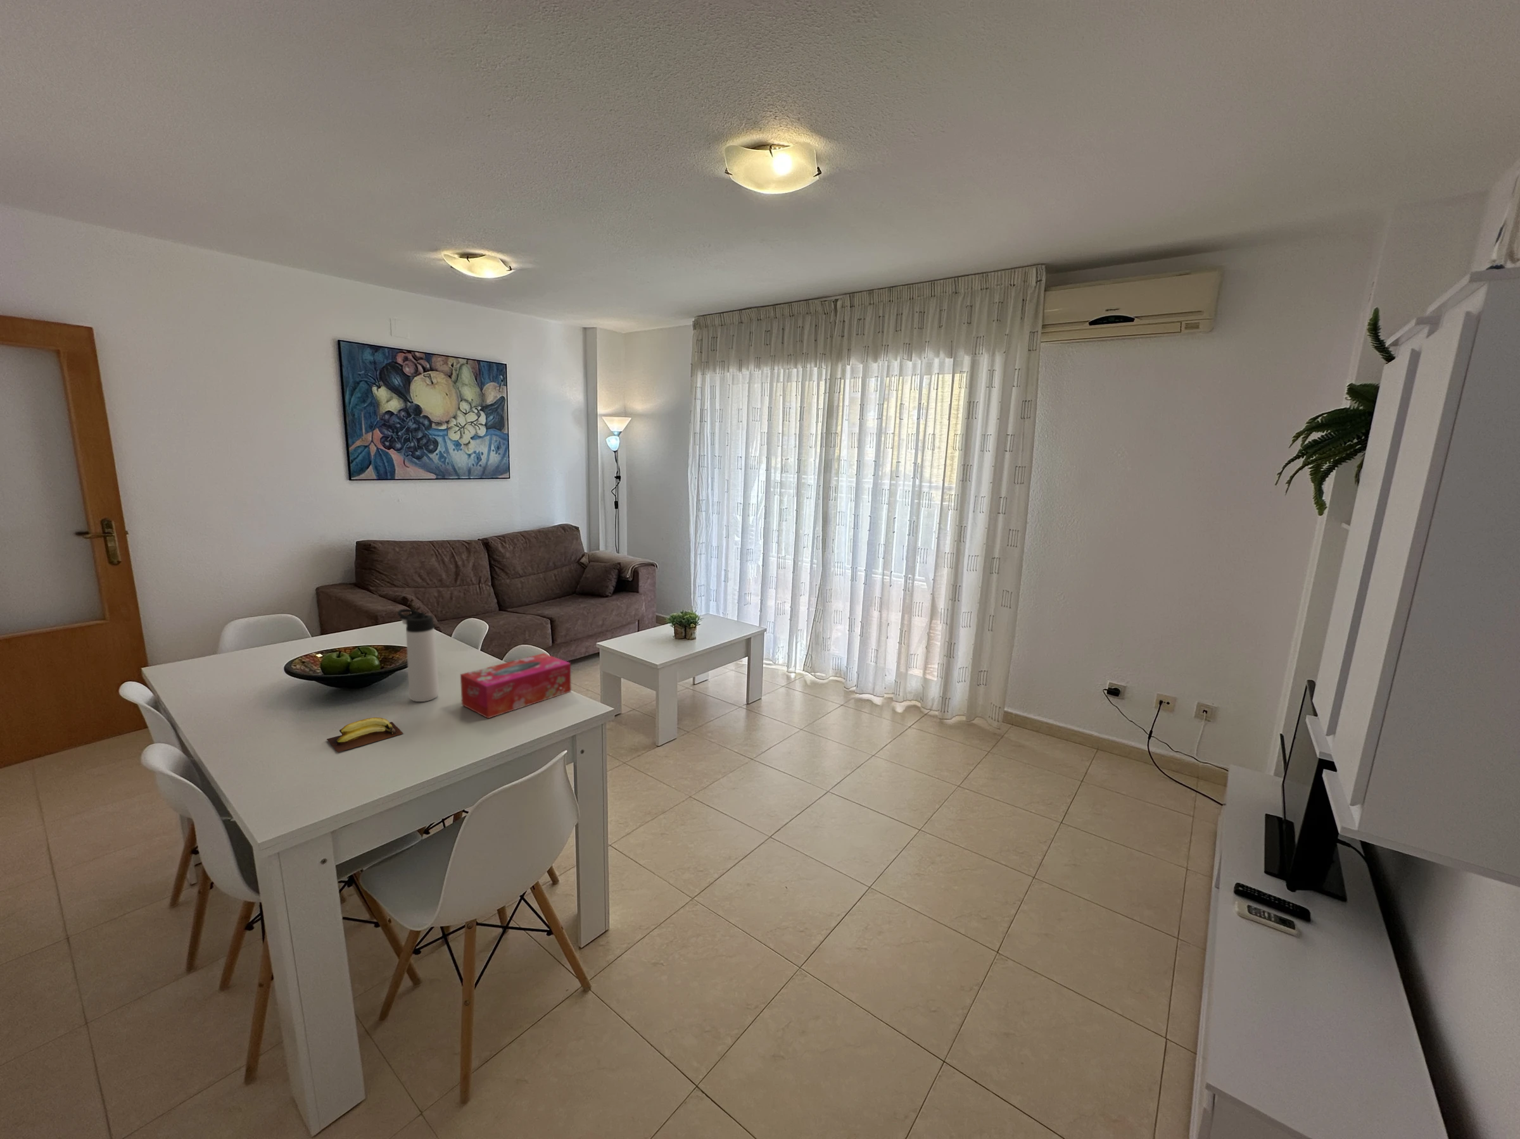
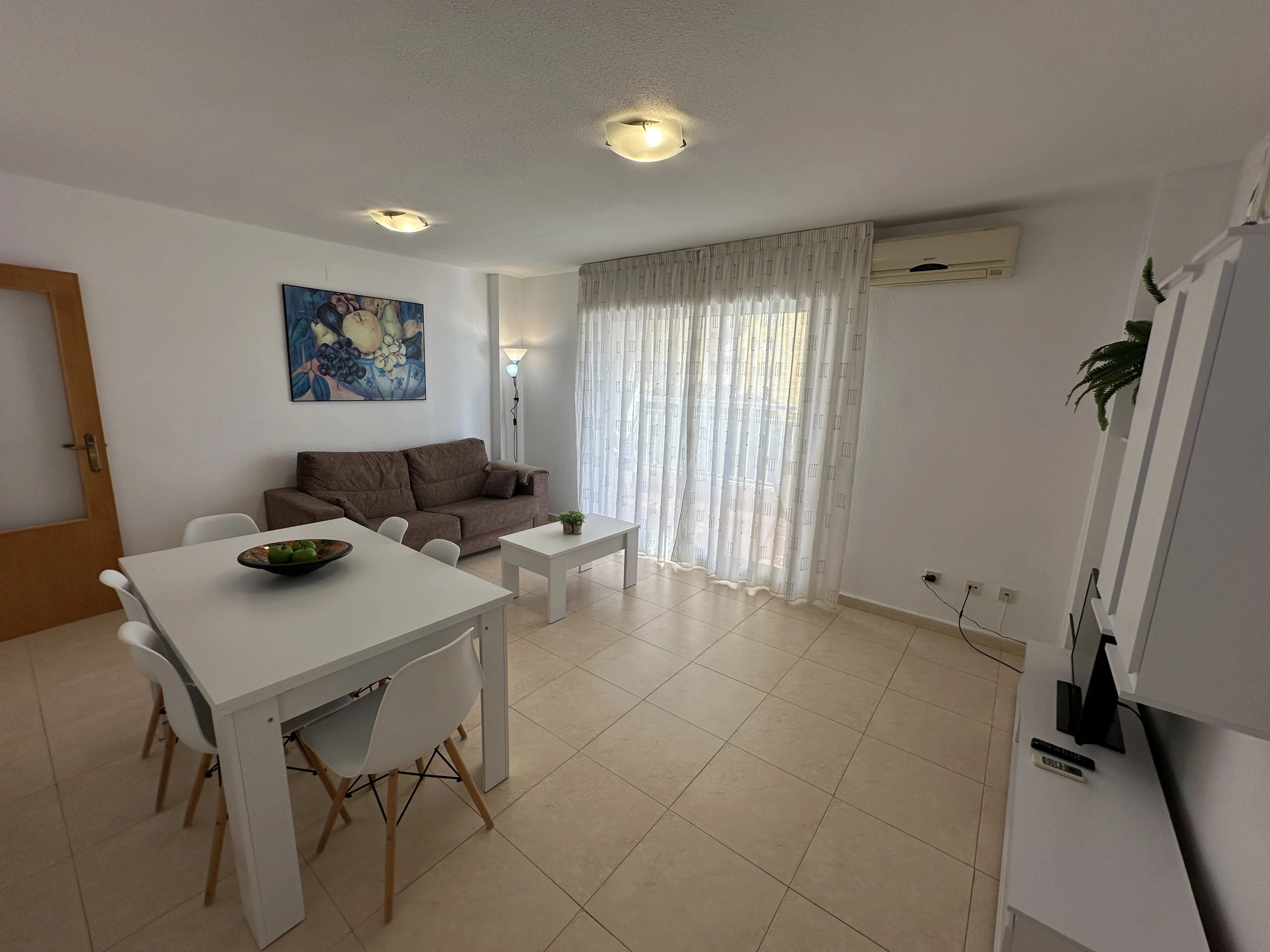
- tissue box (517, 683)
- banana (365, 729)
- thermos bottle (418, 654)
